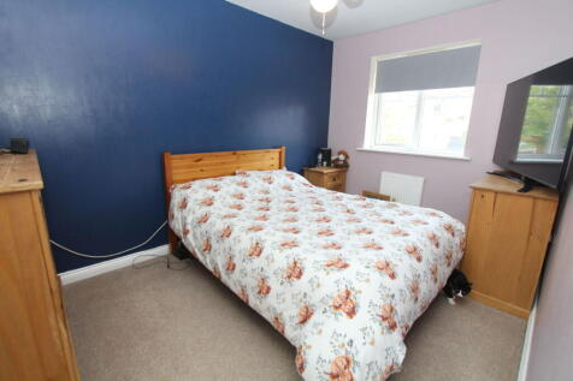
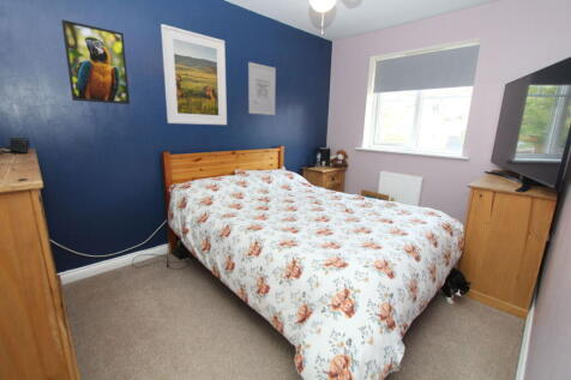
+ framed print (197, 79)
+ wall art (262, 90)
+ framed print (98, 65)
